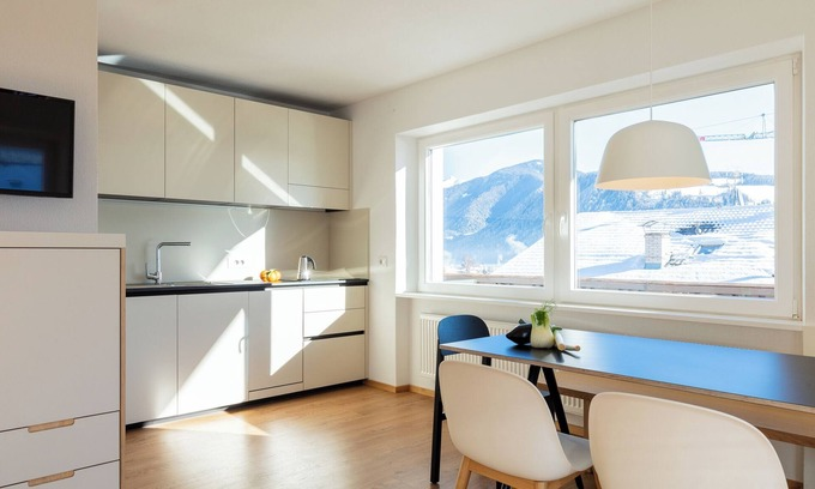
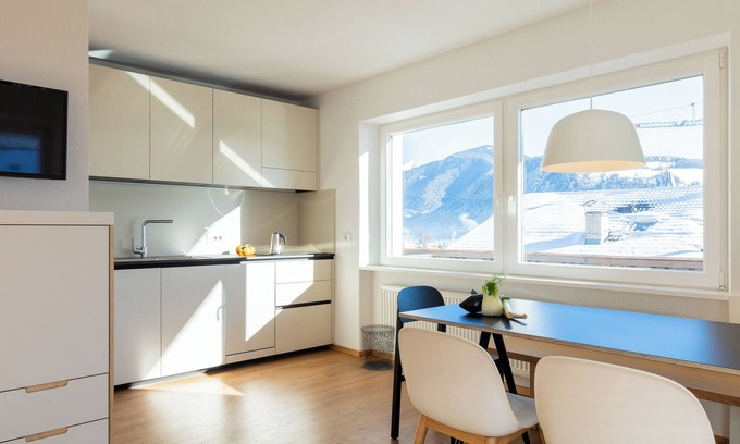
+ waste bin (378, 346)
